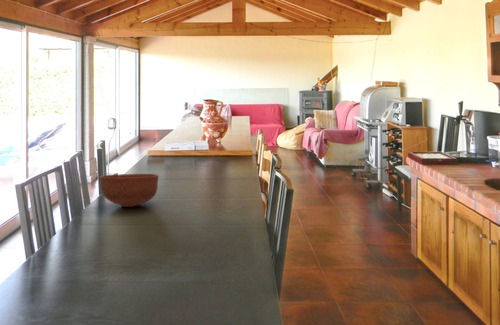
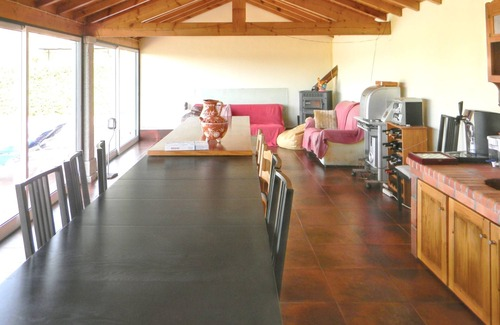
- bowl (130, 190)
